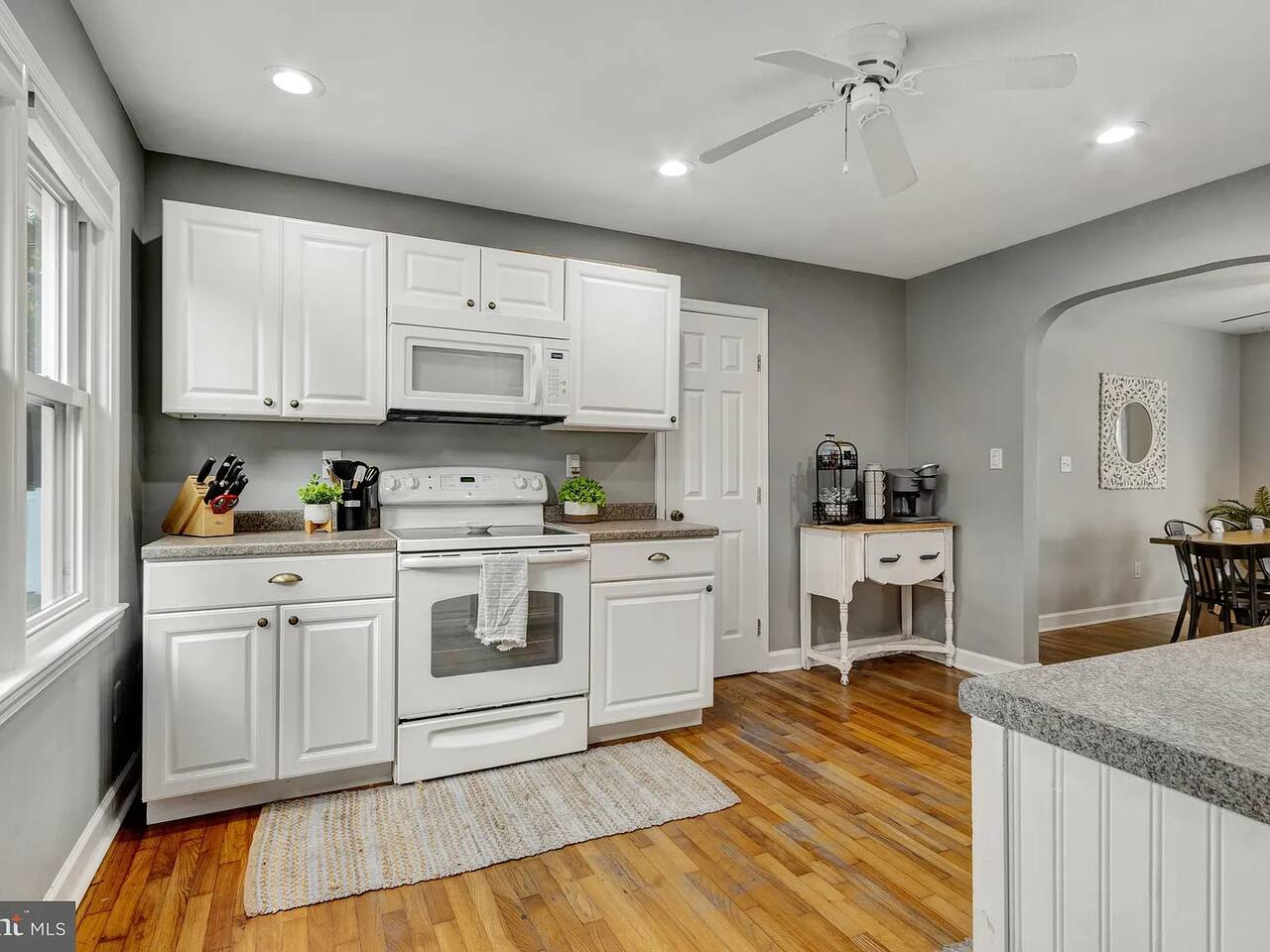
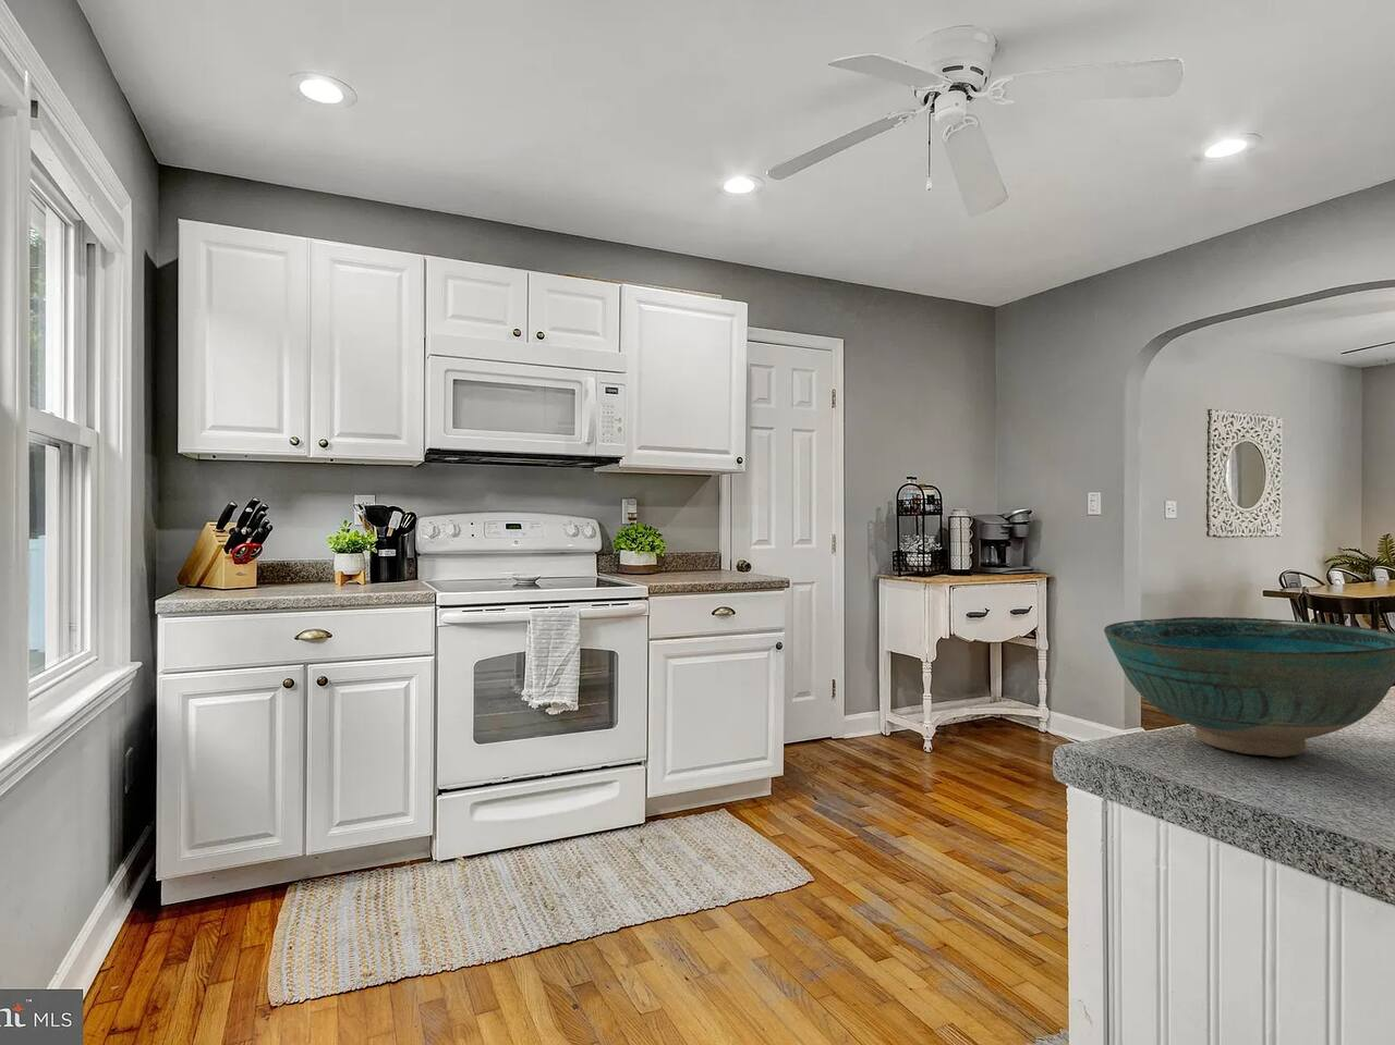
+ bowl (1243, 686)
